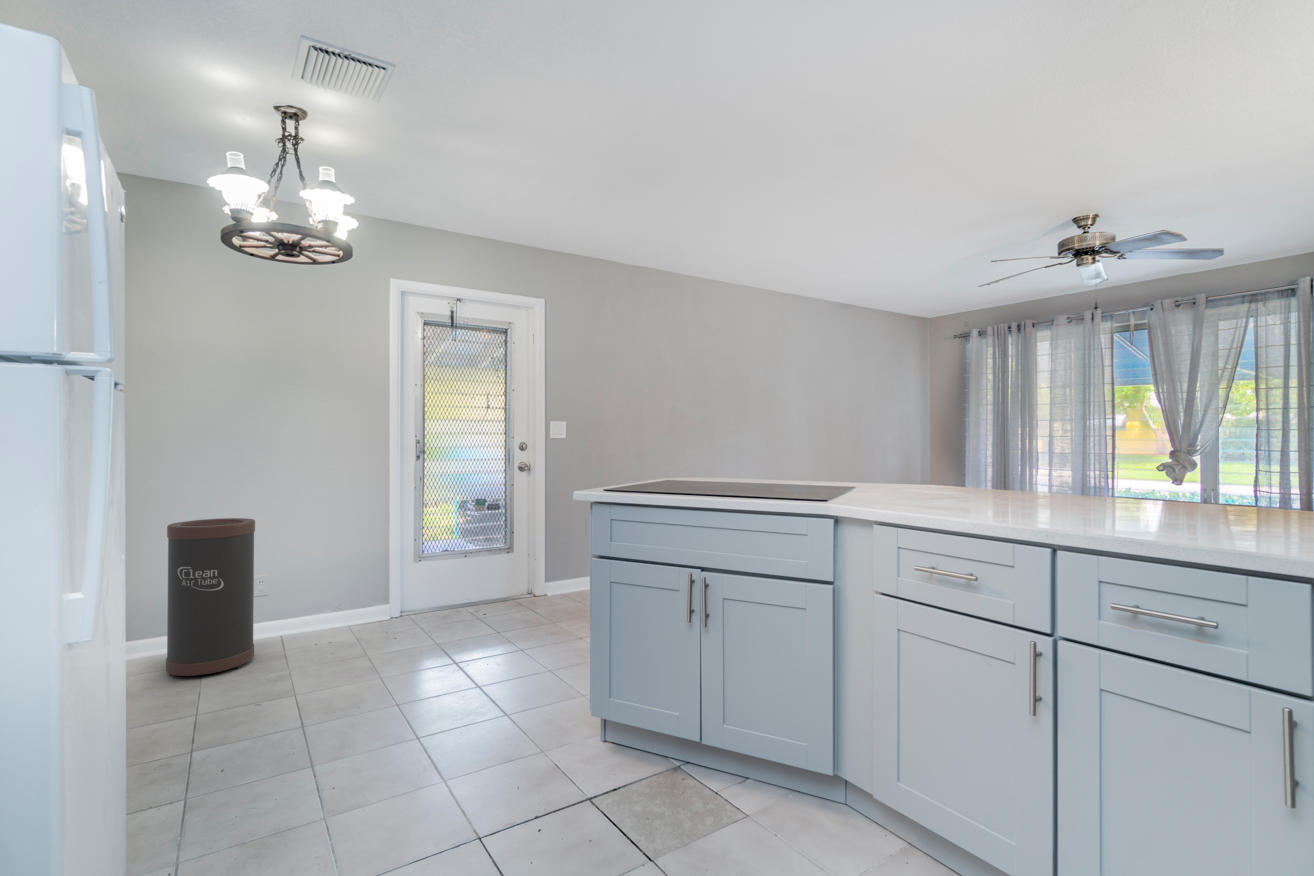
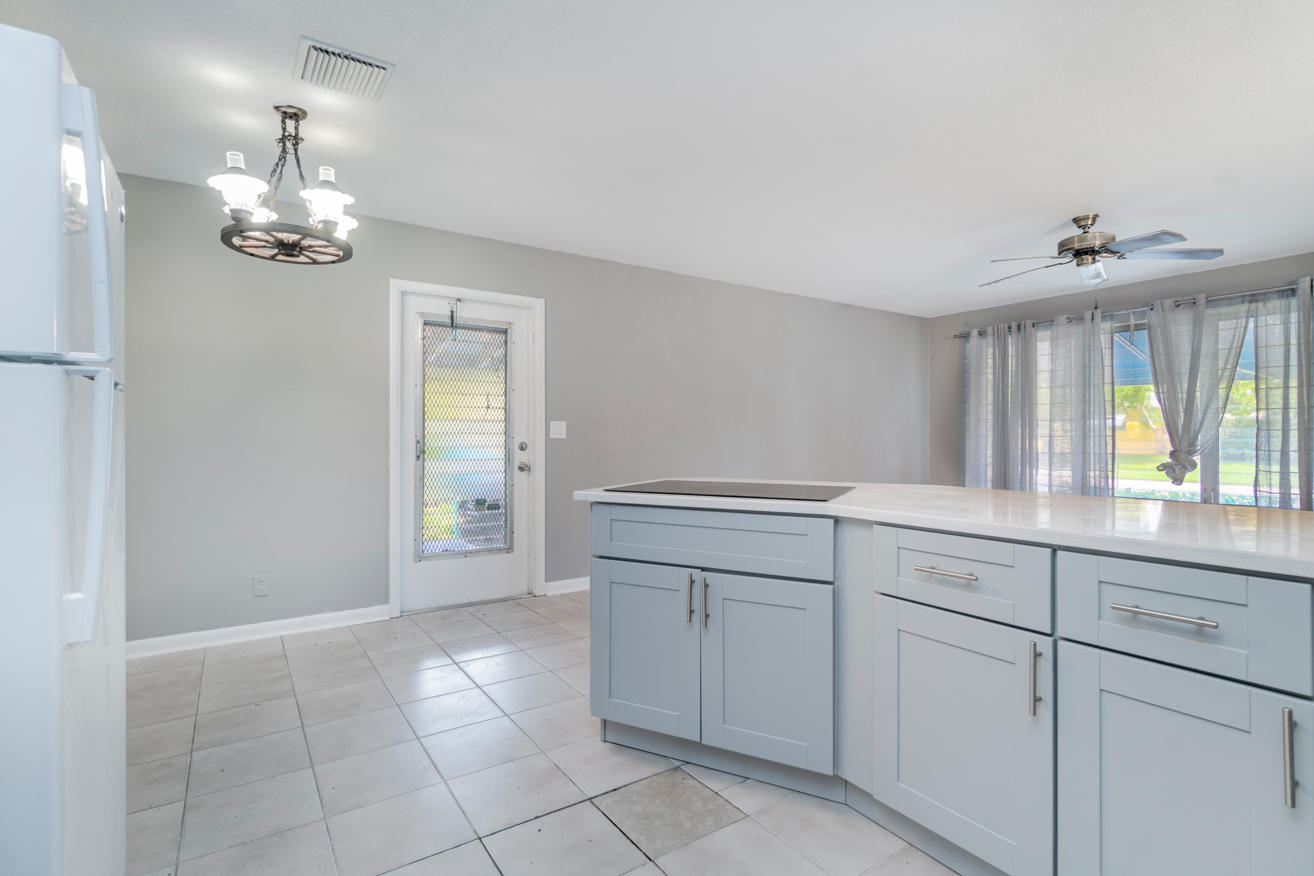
- trash can (212, 593)
